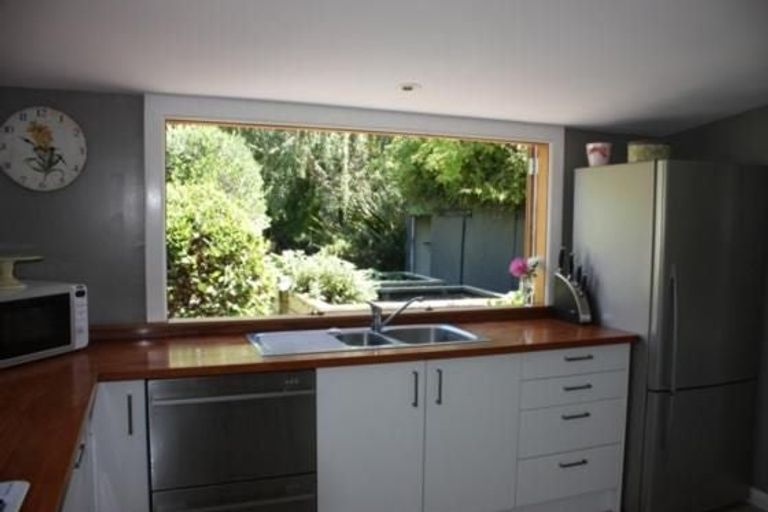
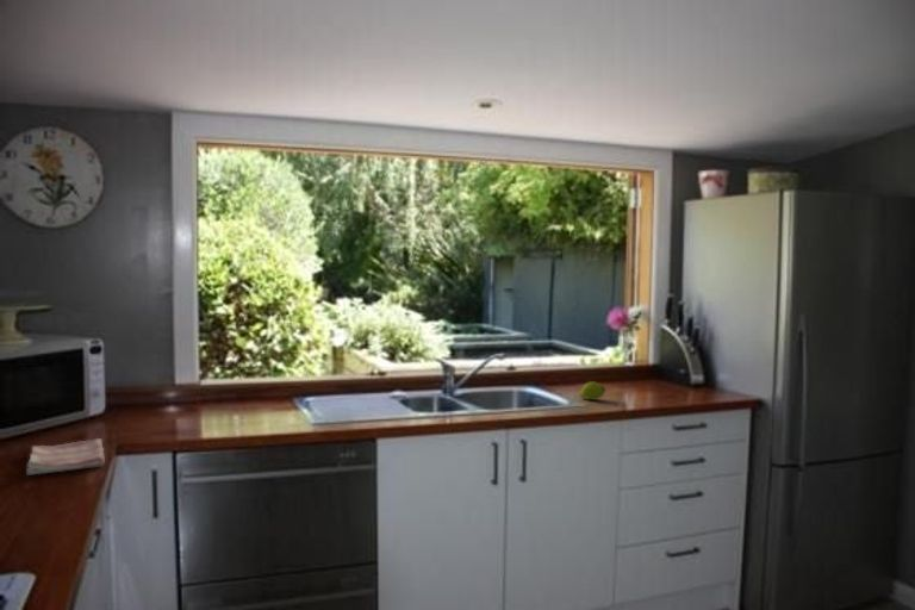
+ fruit (590, 390)
+ dish towel (67, 453)
